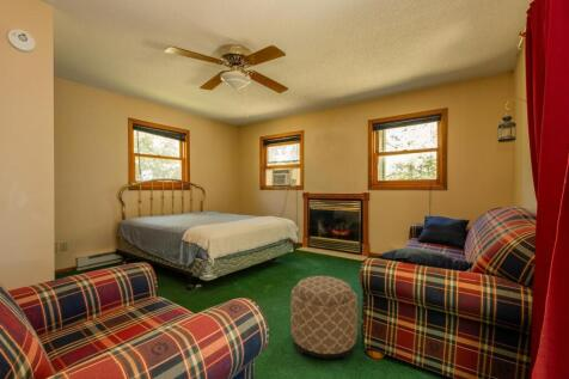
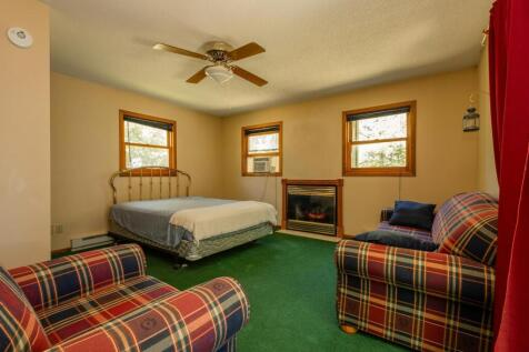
- ottoman (323, 312)
